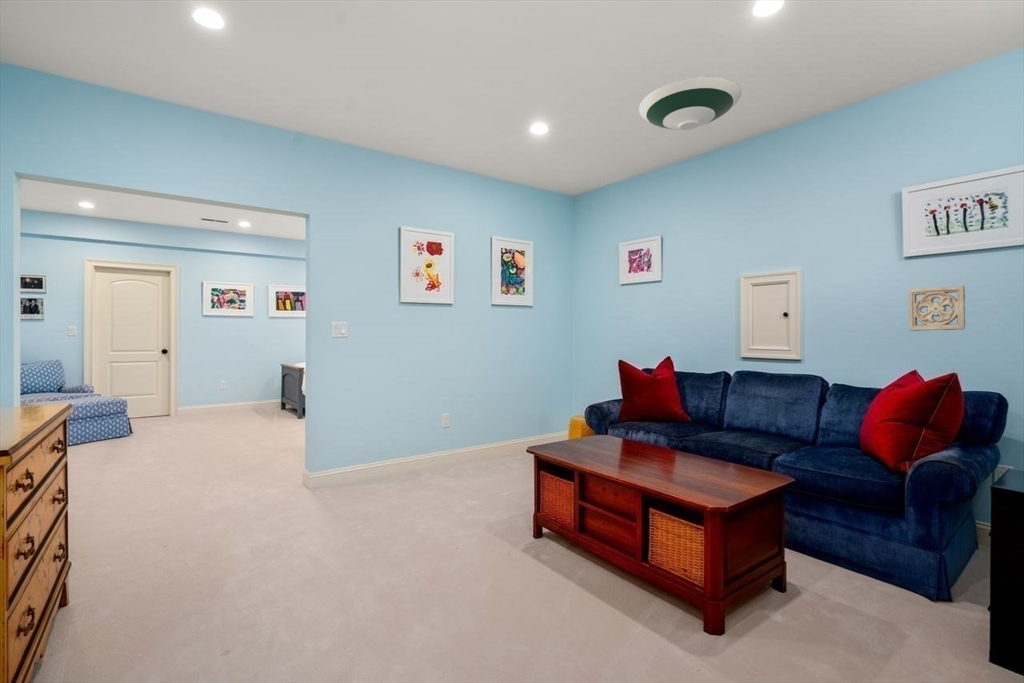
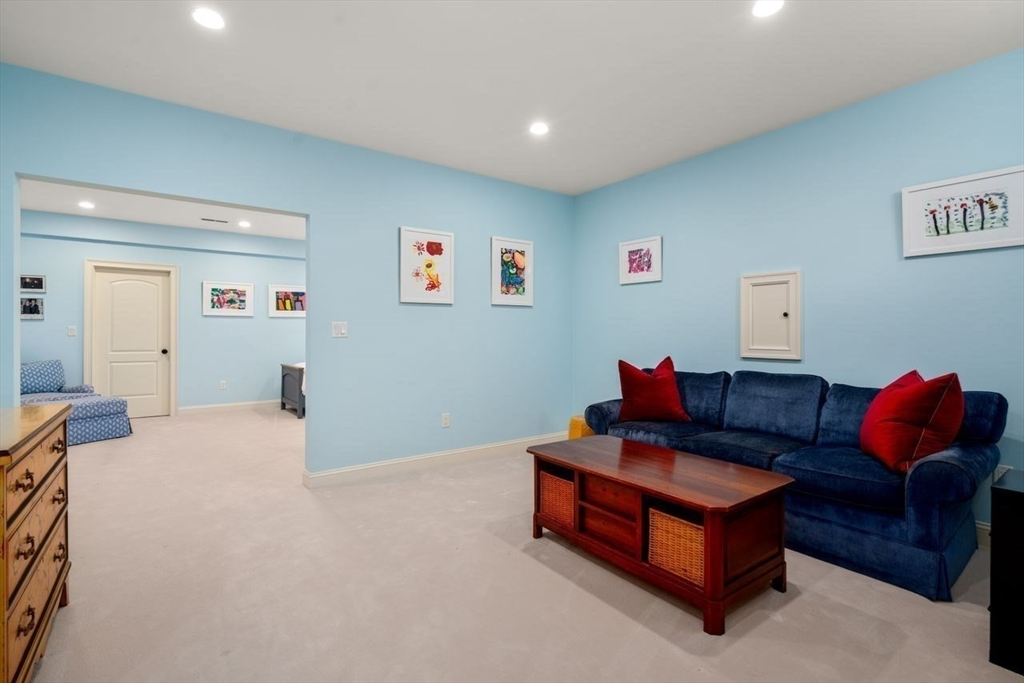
- wall ornament (936, 309)
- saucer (688, 114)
